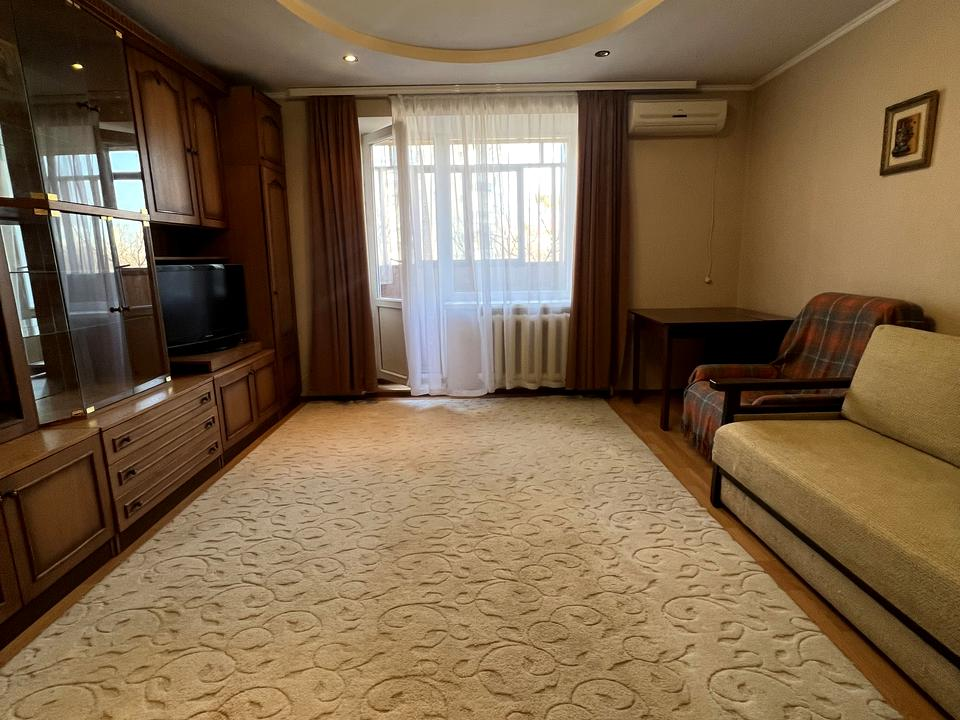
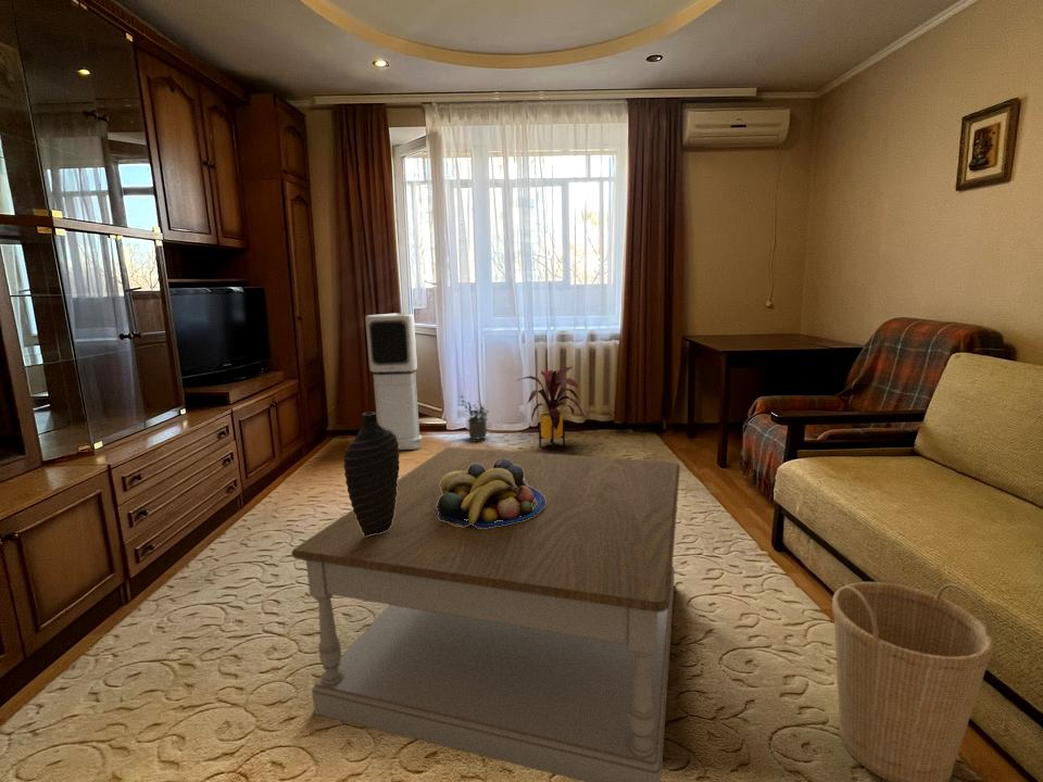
+ coffee table (520, 569)
+ decorative vase (374, 471)
+ potted plant (475, 417)
+ air purifier (398, 380)
+ house plant (550, 407)
+ fruit bowl (491, 484)
+ basket (901, 670)
